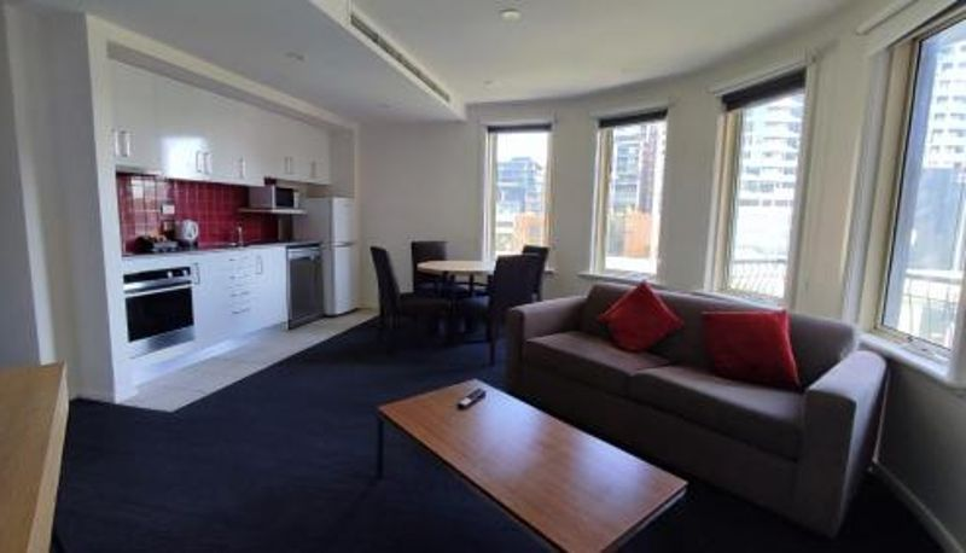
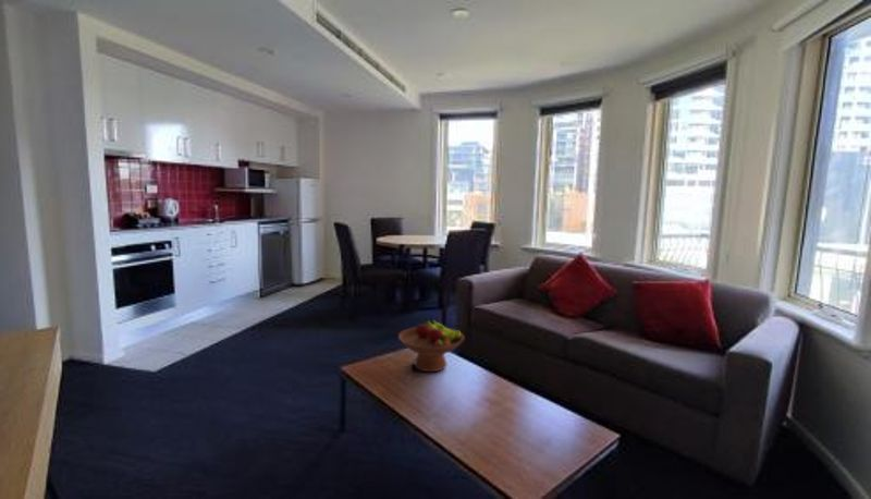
+ fruit bowl (430, 344)
